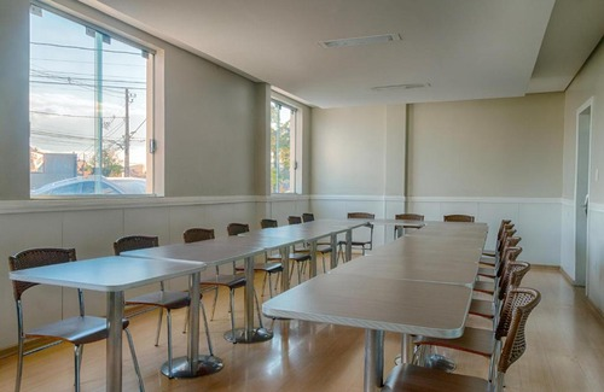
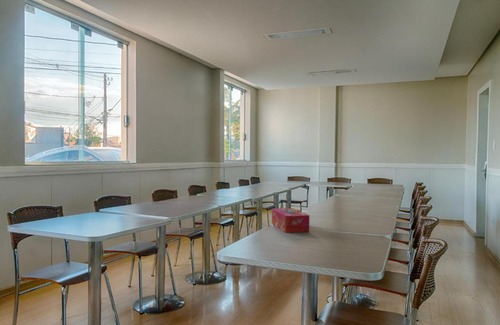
+ tissue box (289, 219)
